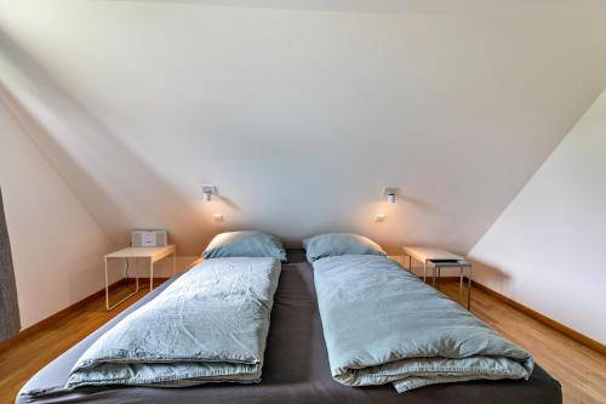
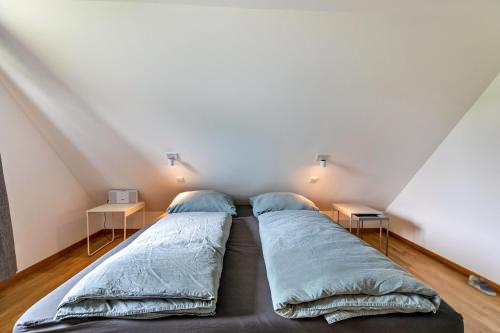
+ sneaker (481, 284)
